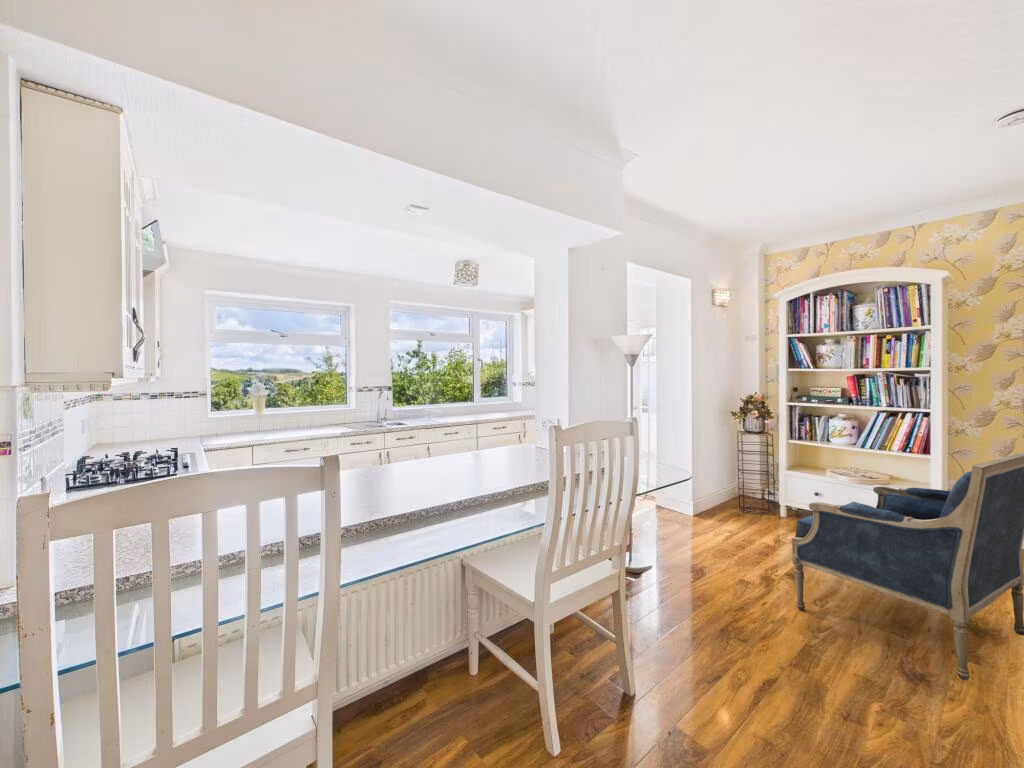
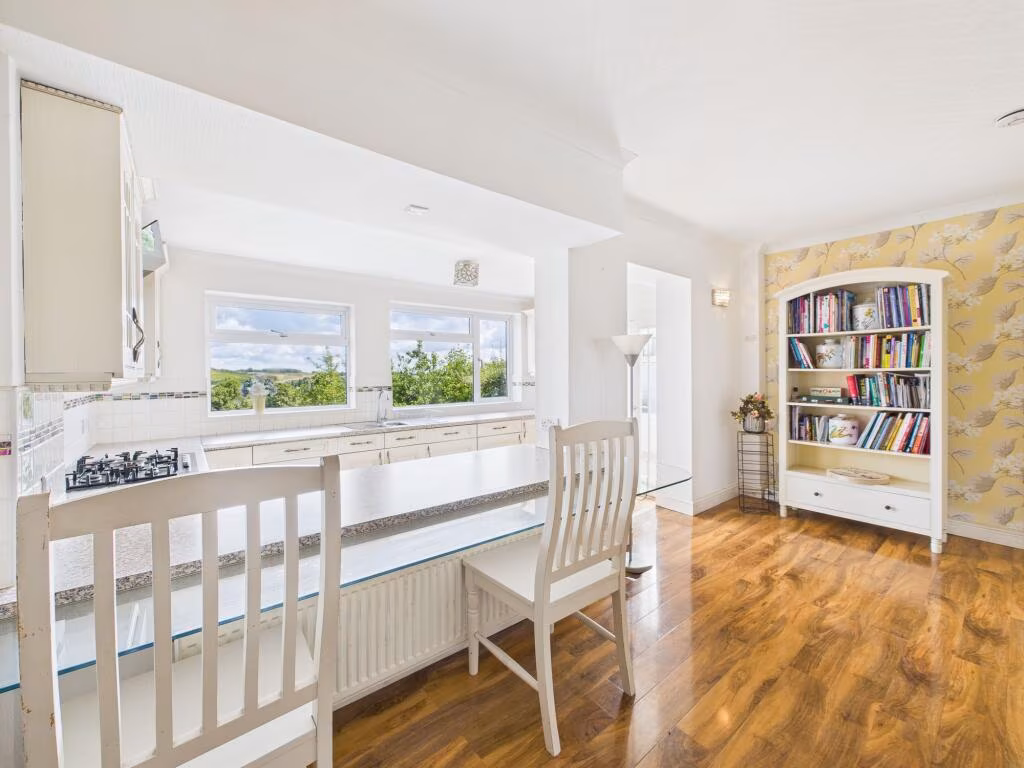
- armchair (904, 534)
